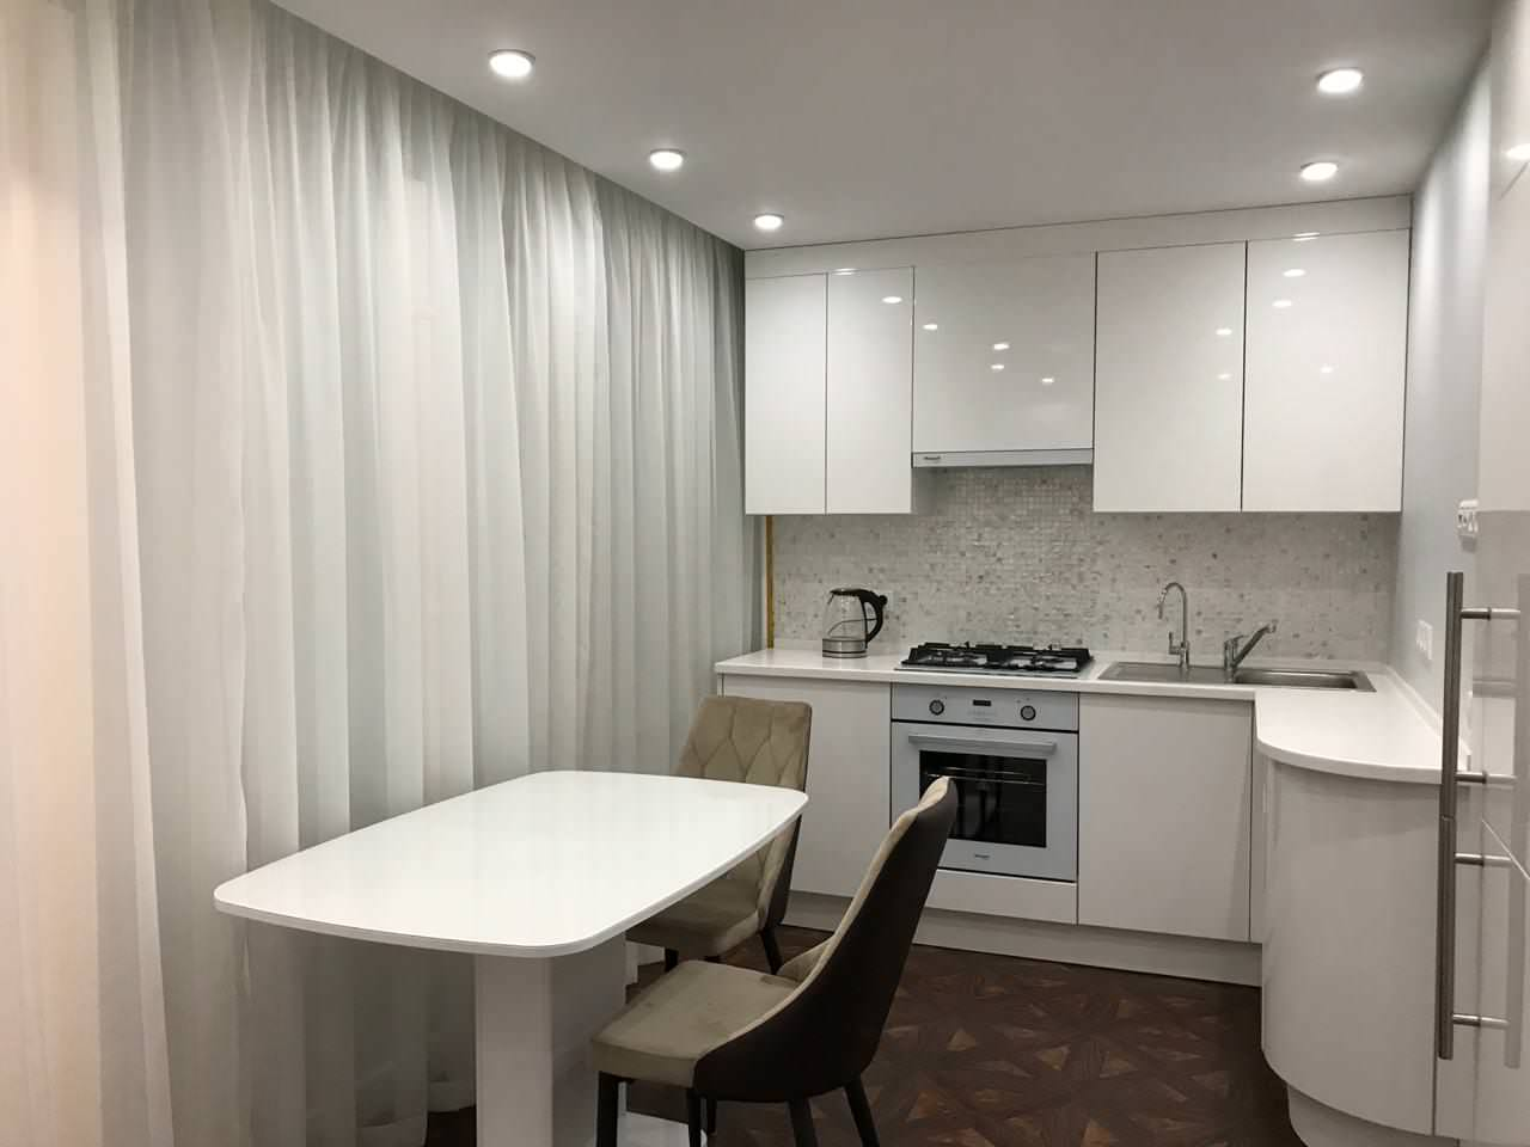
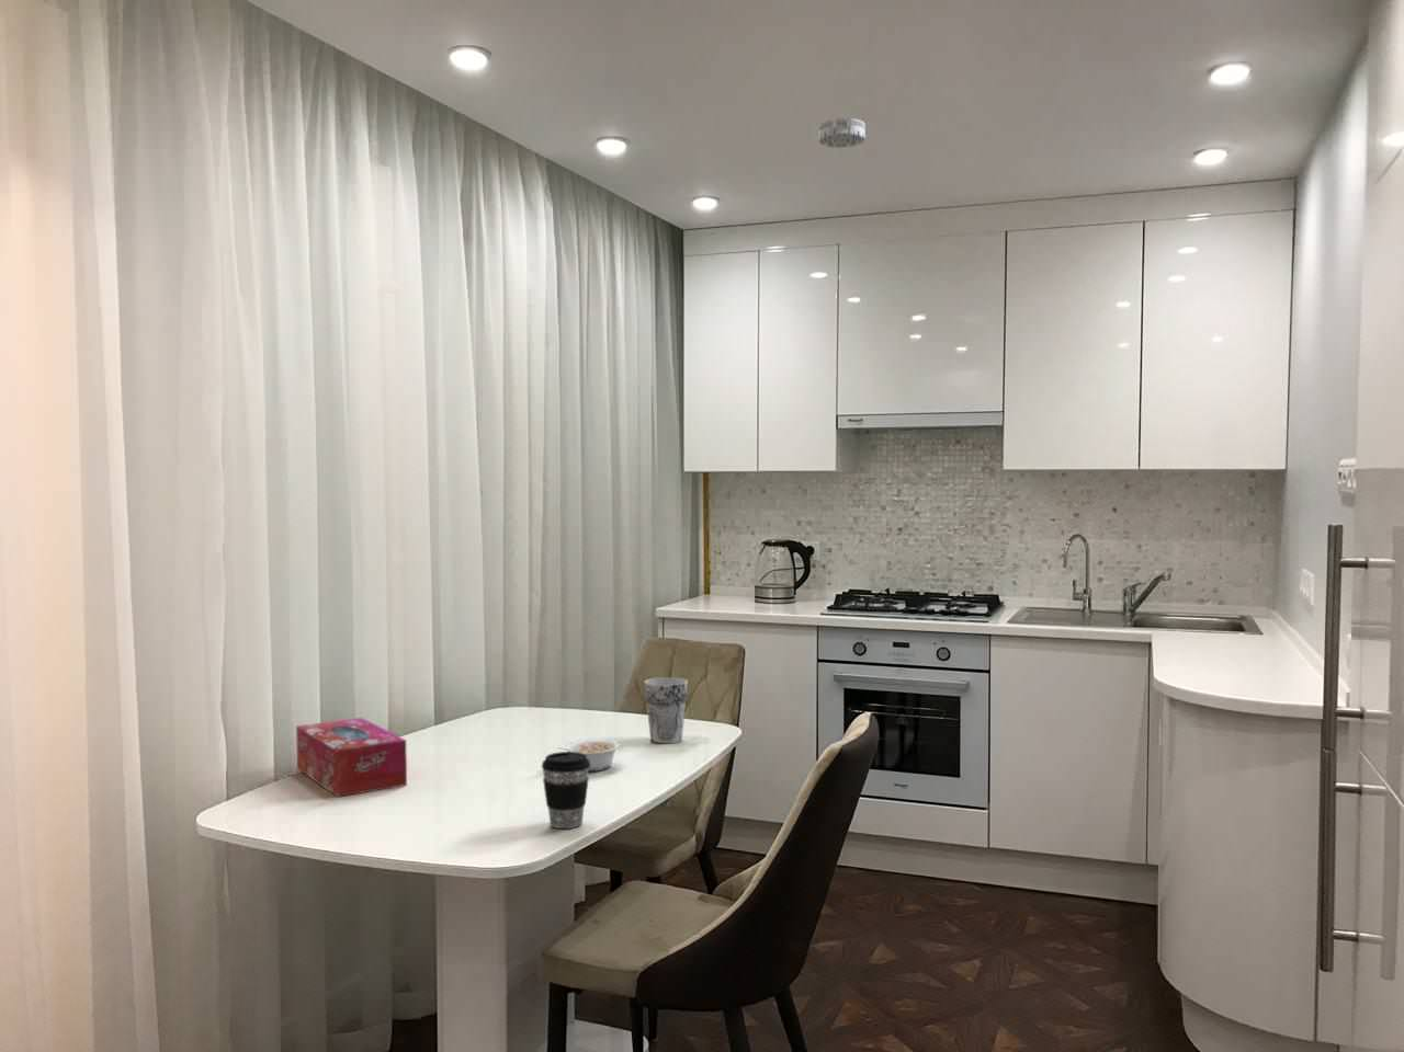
+ coffee cup (566, 790)
+ smoke detector (841, 132)
+ cup (666, 711)
+ tissue box (350, 754)
+ legume (591, 754)
